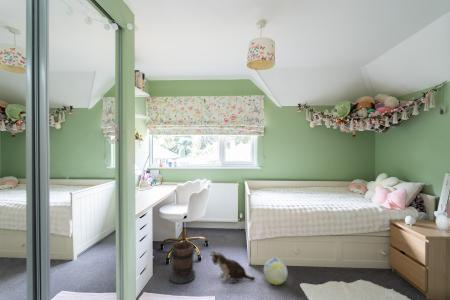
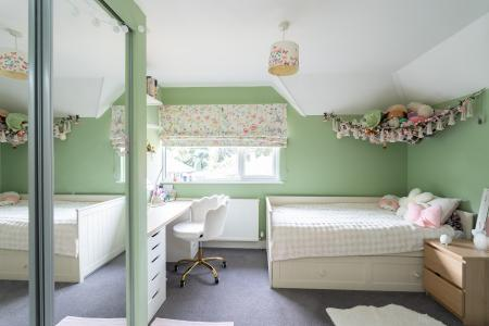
- ball (275, 271)
- plush toy (232, 266)
- wooden barrel (183, 259)
